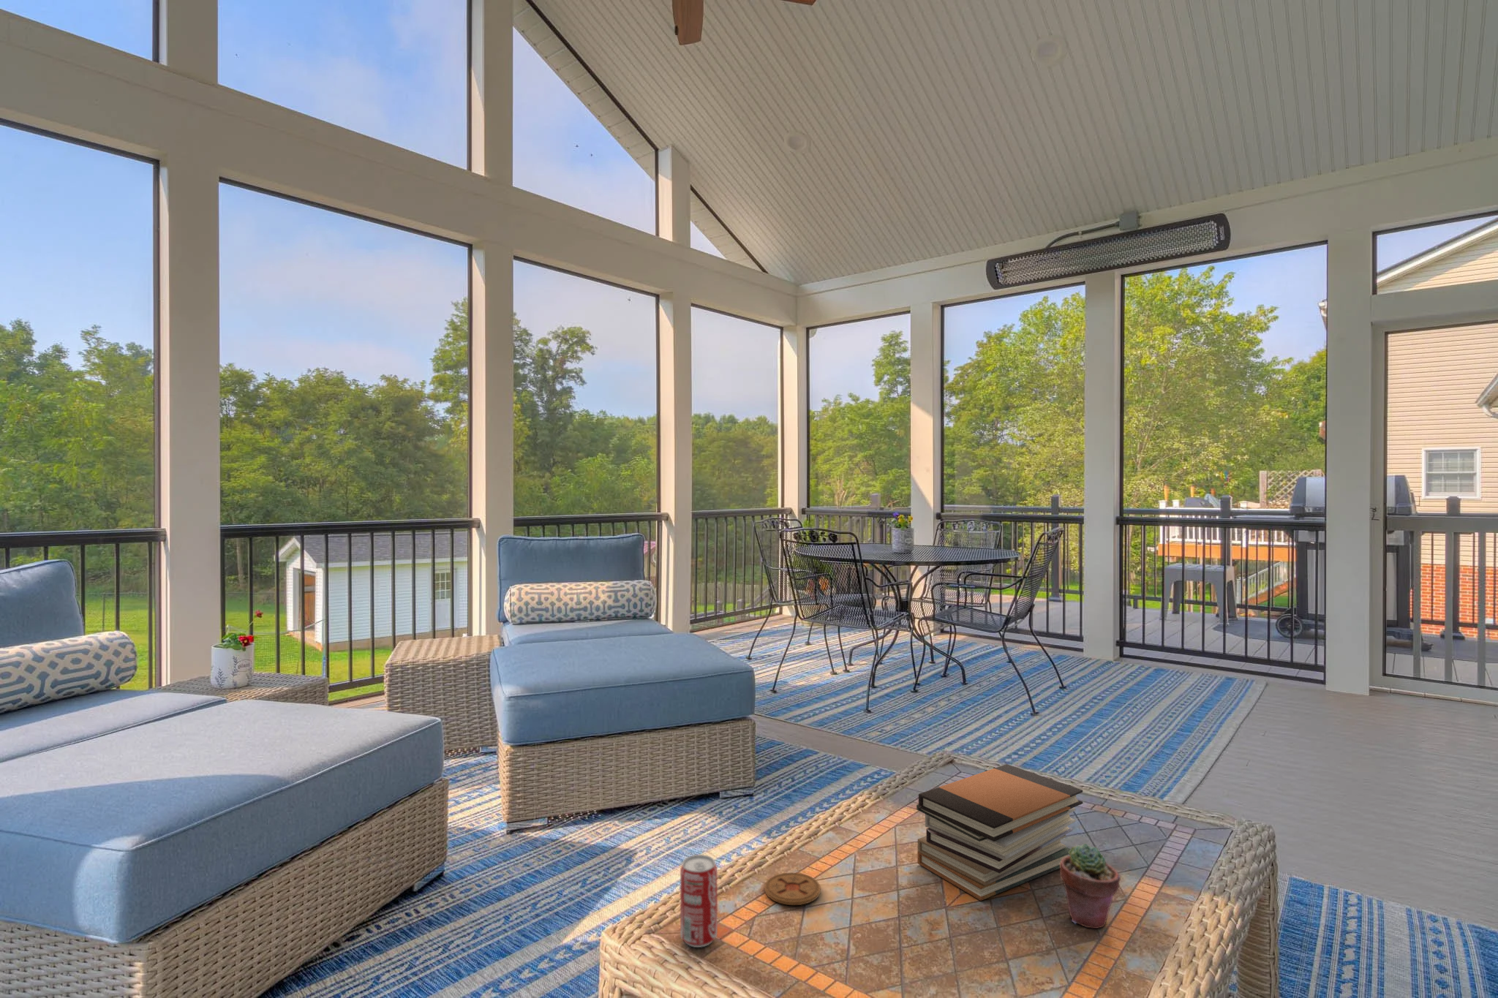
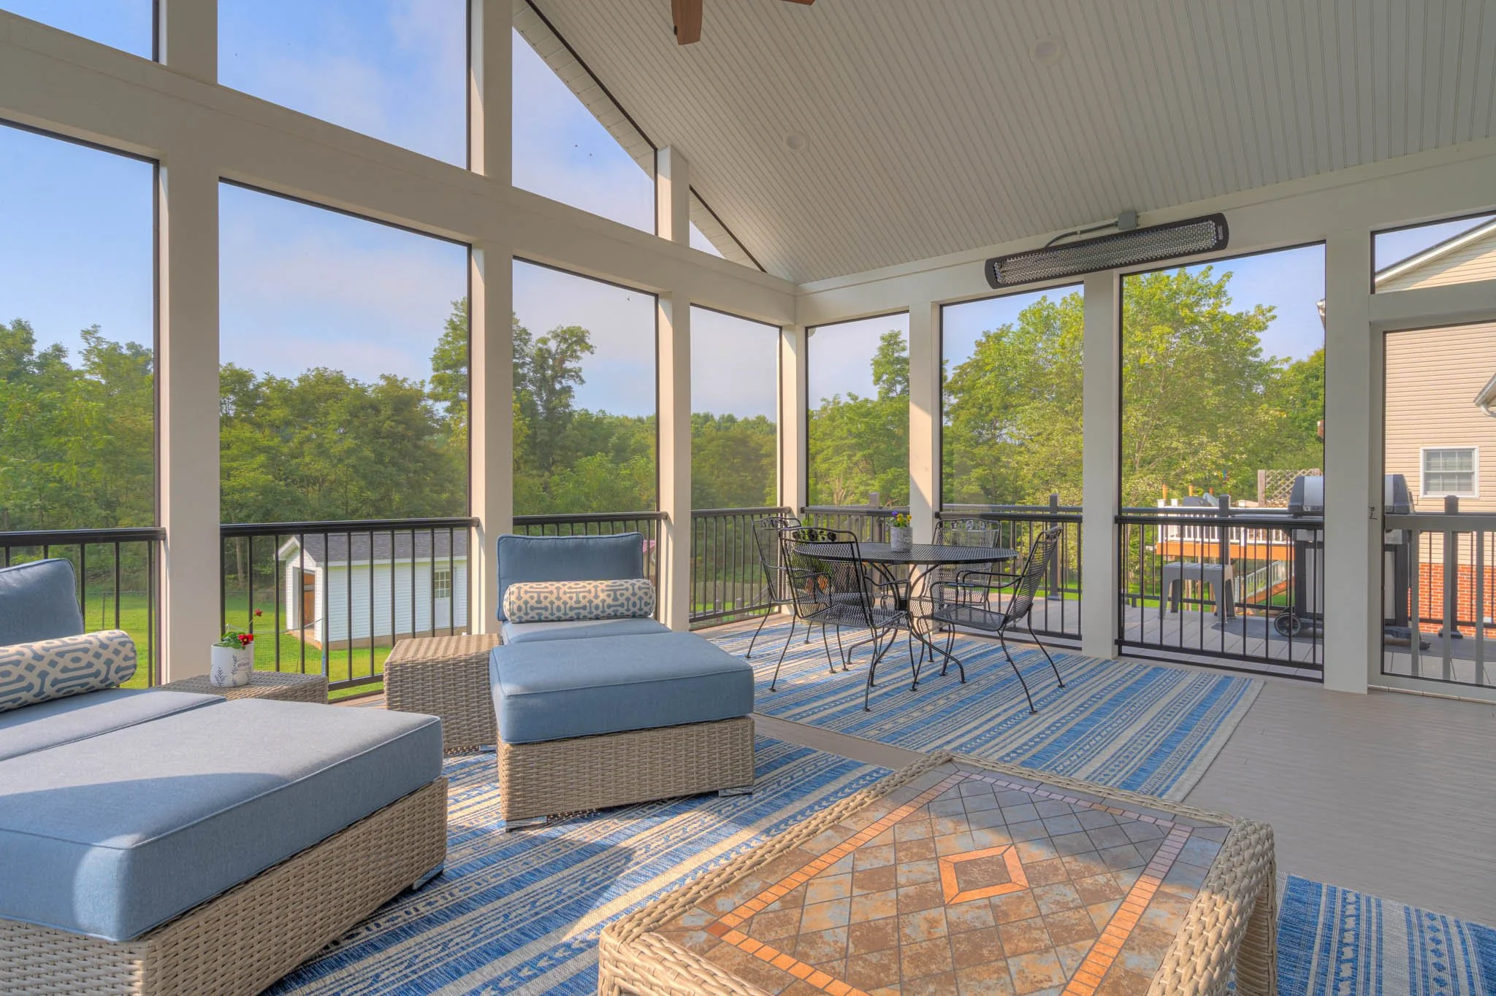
- coaster (792, 888)
- beverage can (698, 900)
- potted succulent (1088, 882)
- book stack (999, 826)
